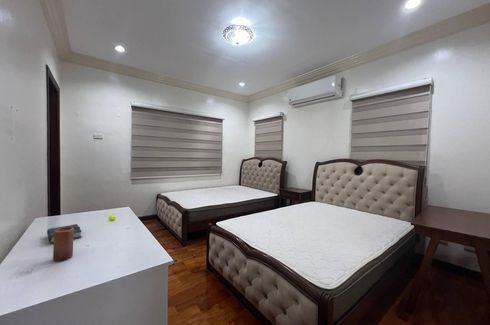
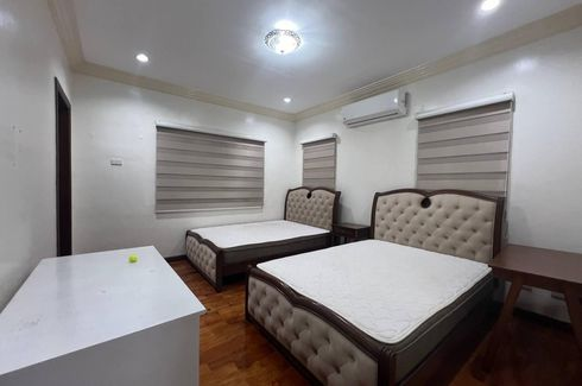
- book (61, 227)
- candle (63, 243)
